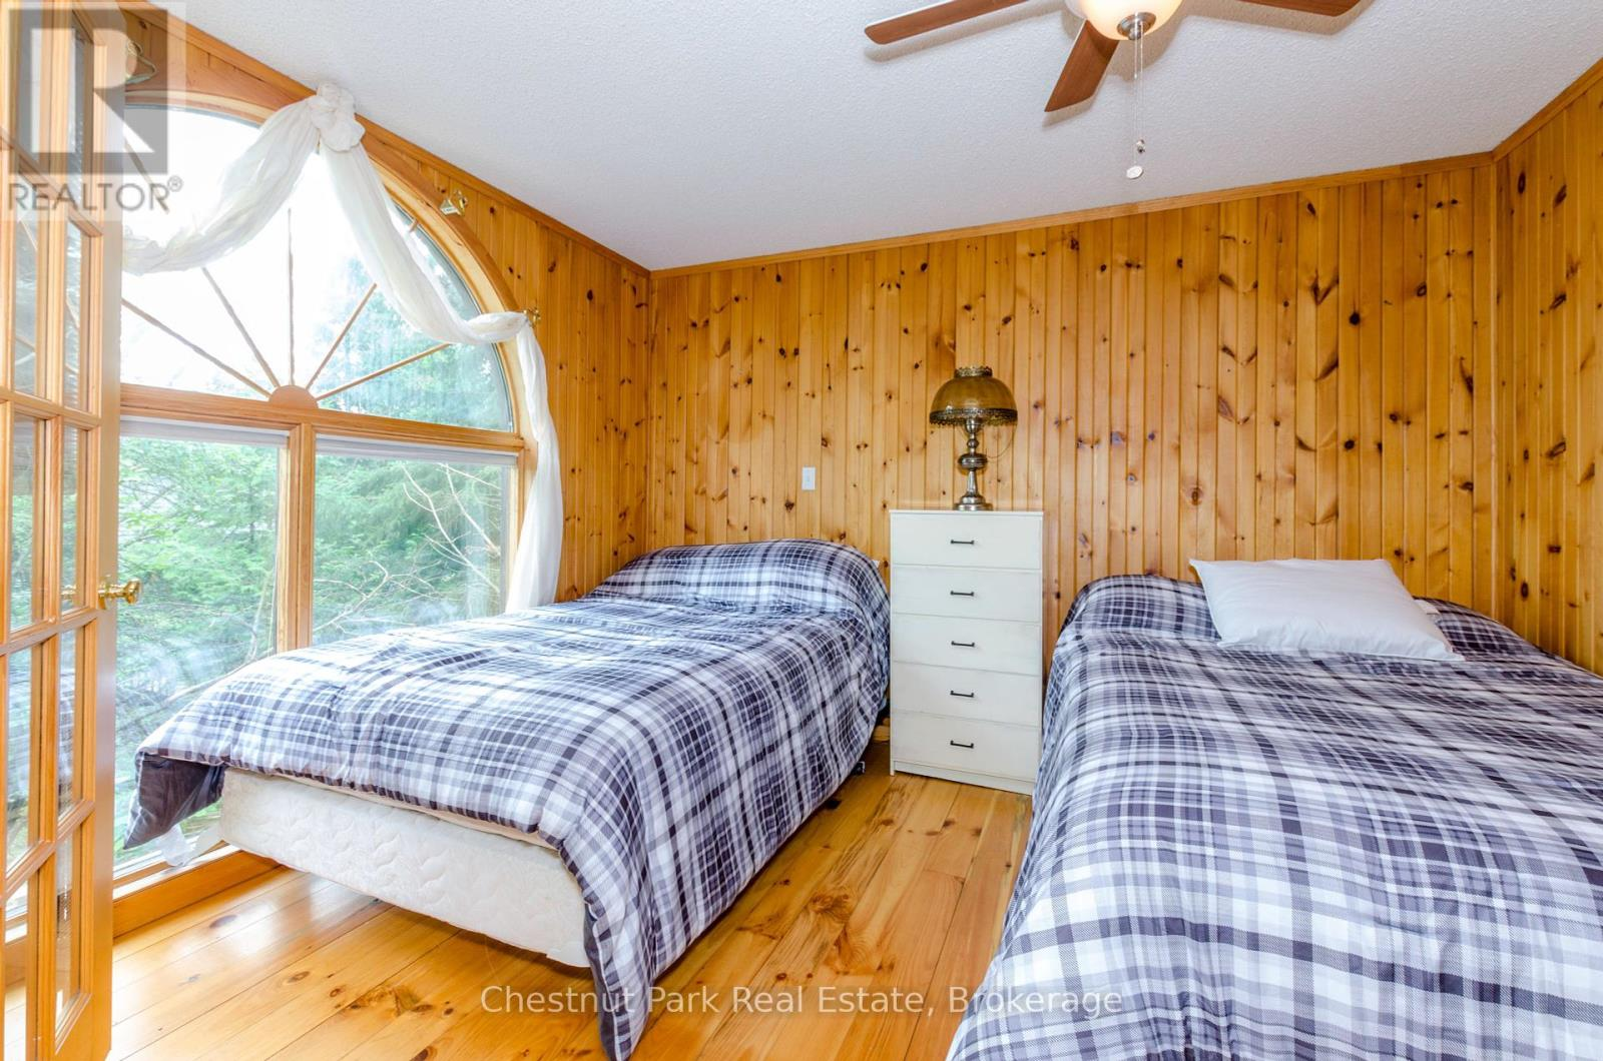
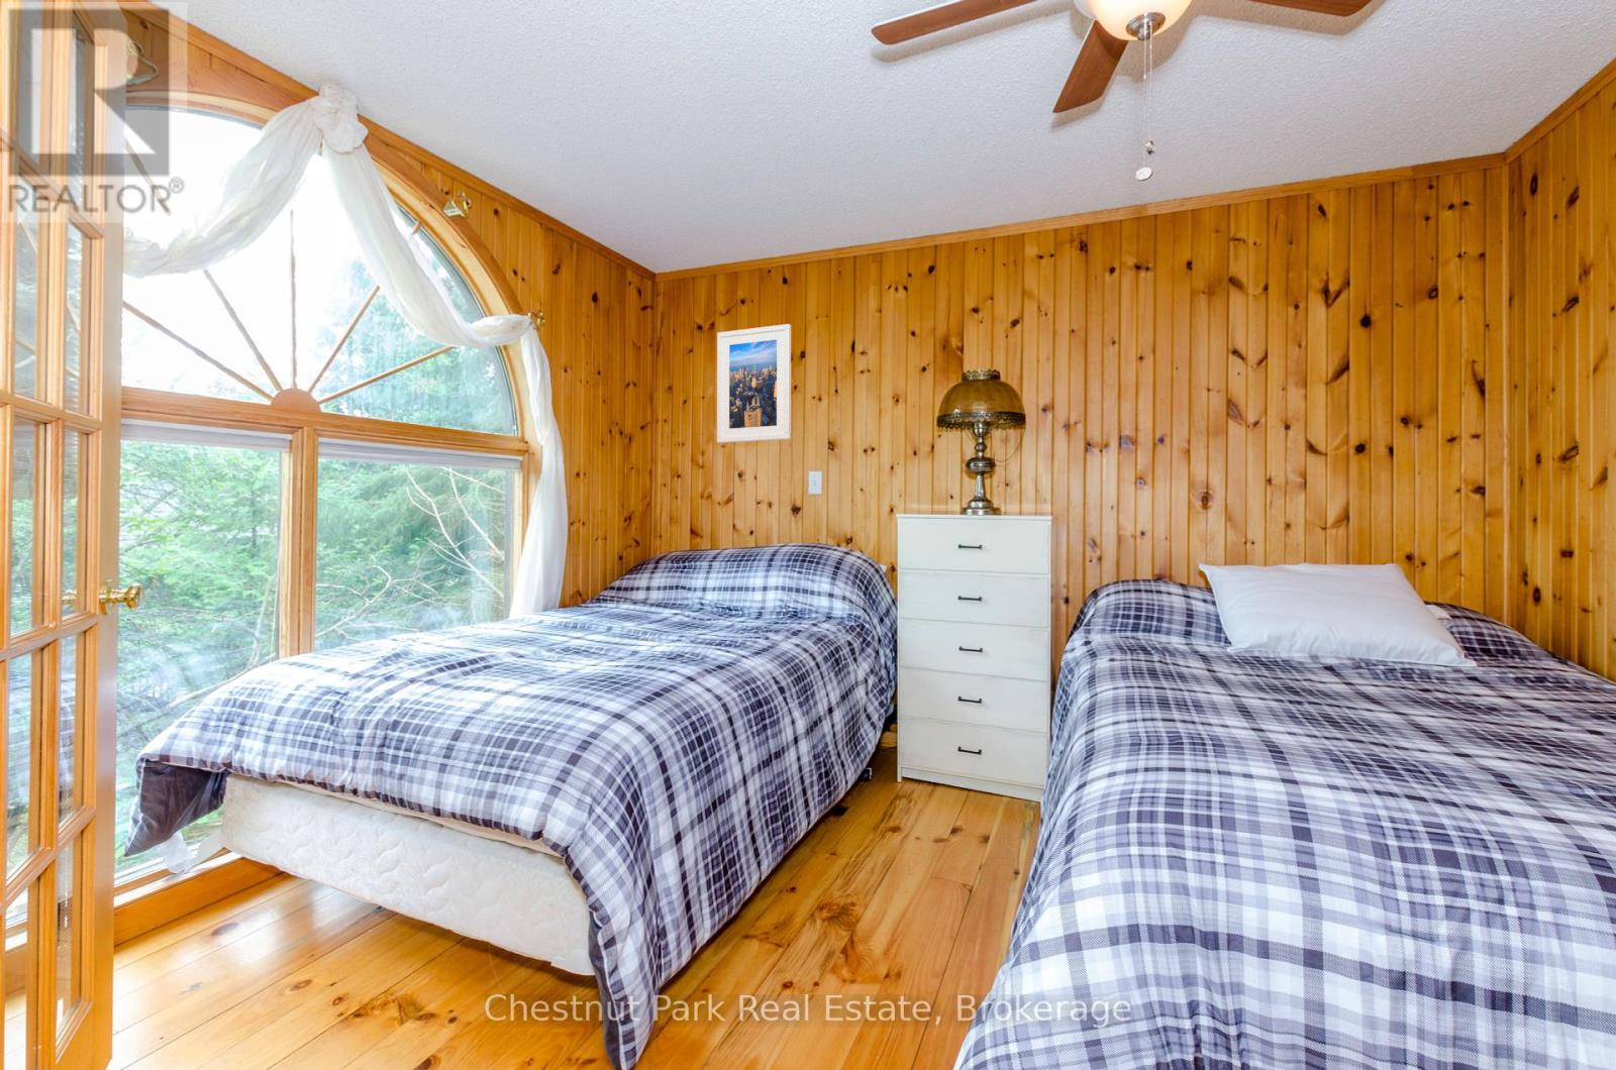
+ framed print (752, 385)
